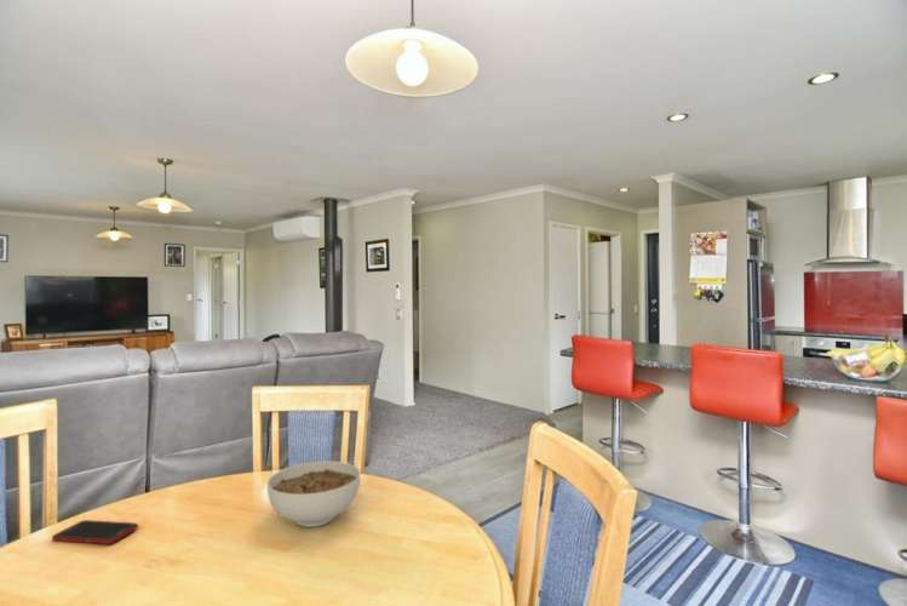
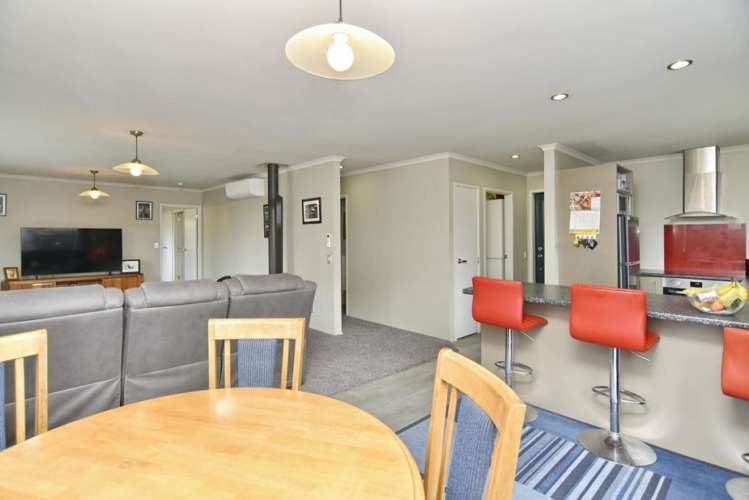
- bowl (315, 497)
- cell phone (96, 531)
